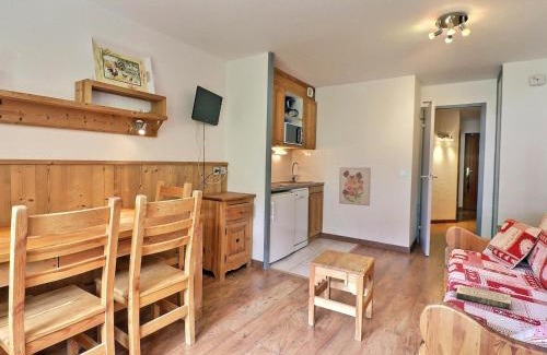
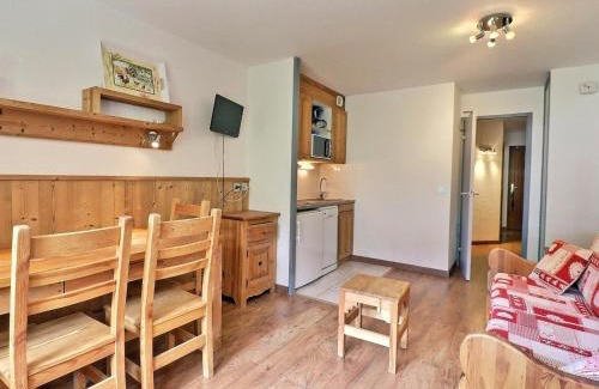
- wall art (354, 186)
- book (482, 296)
